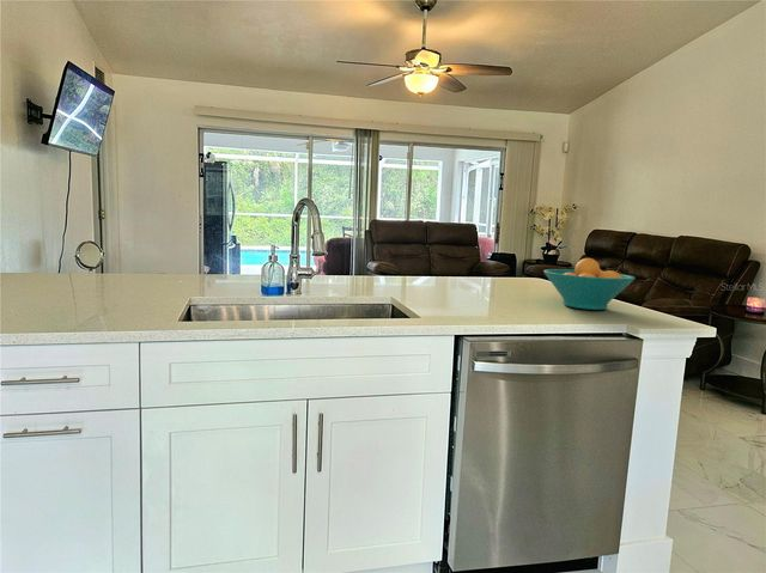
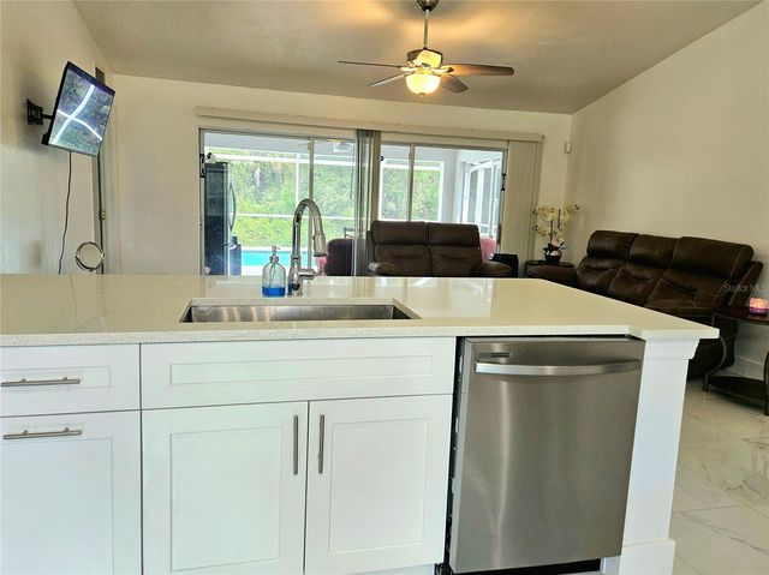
- fruit bowl (586, 282)
